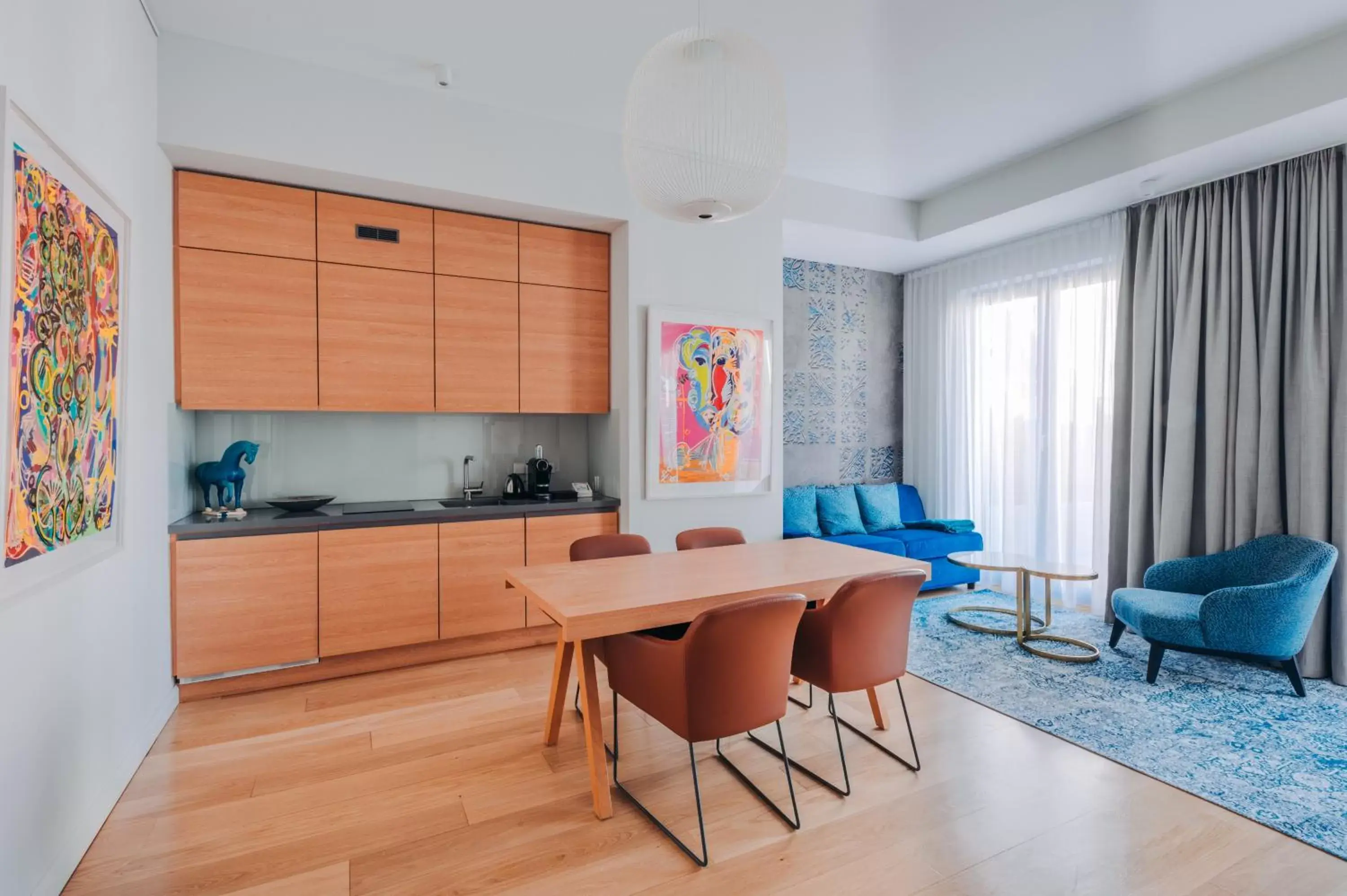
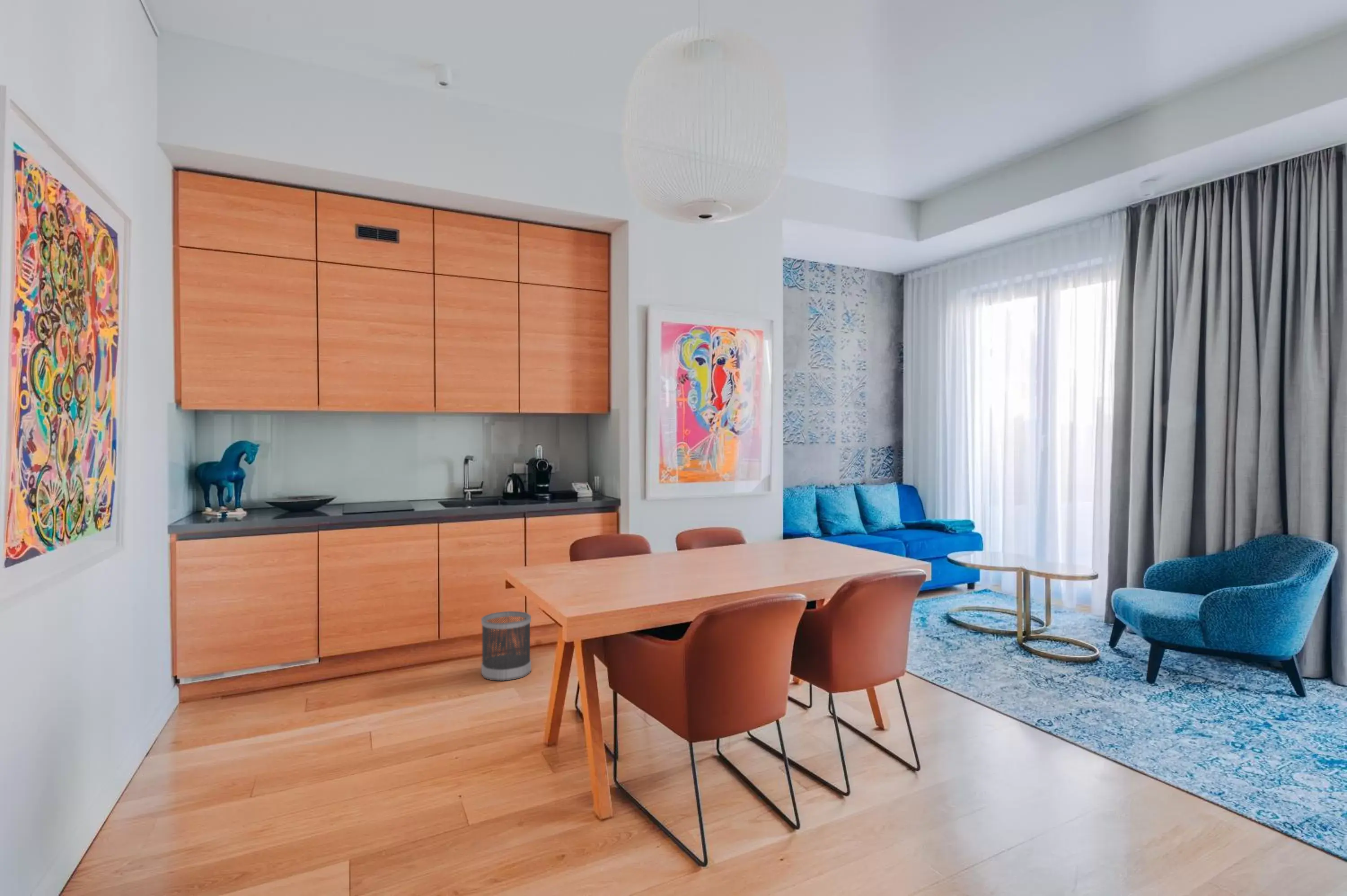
+ wastebasket (506, 645)
